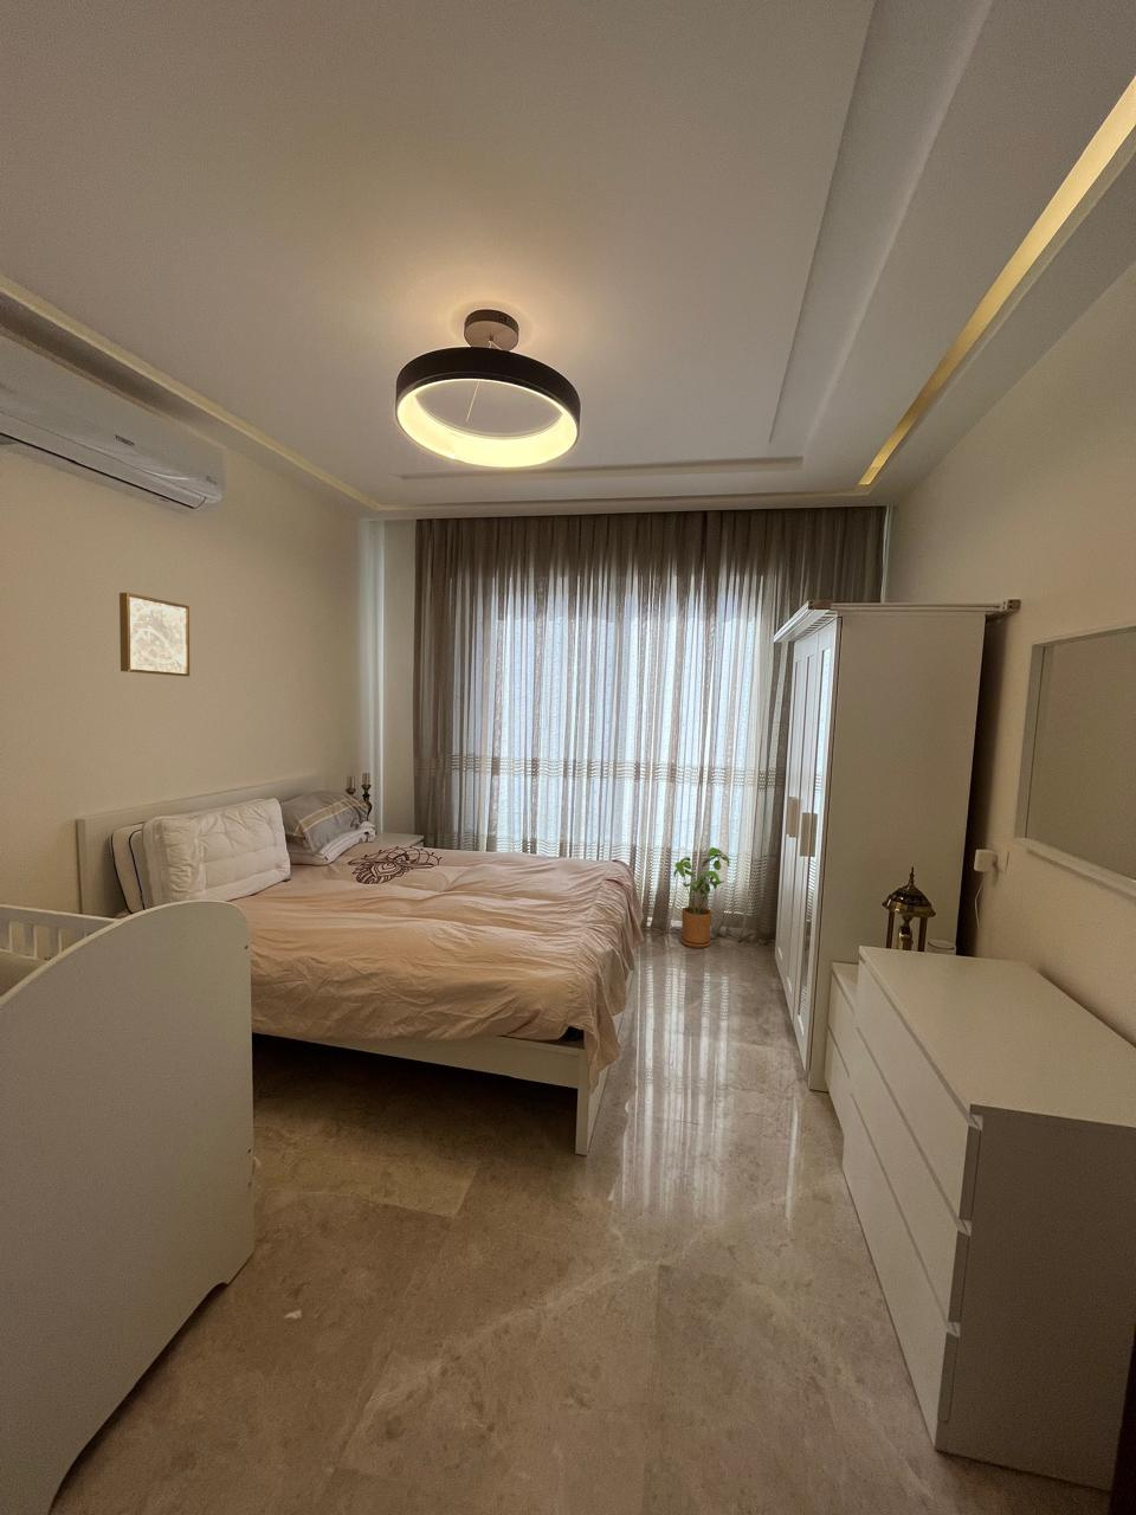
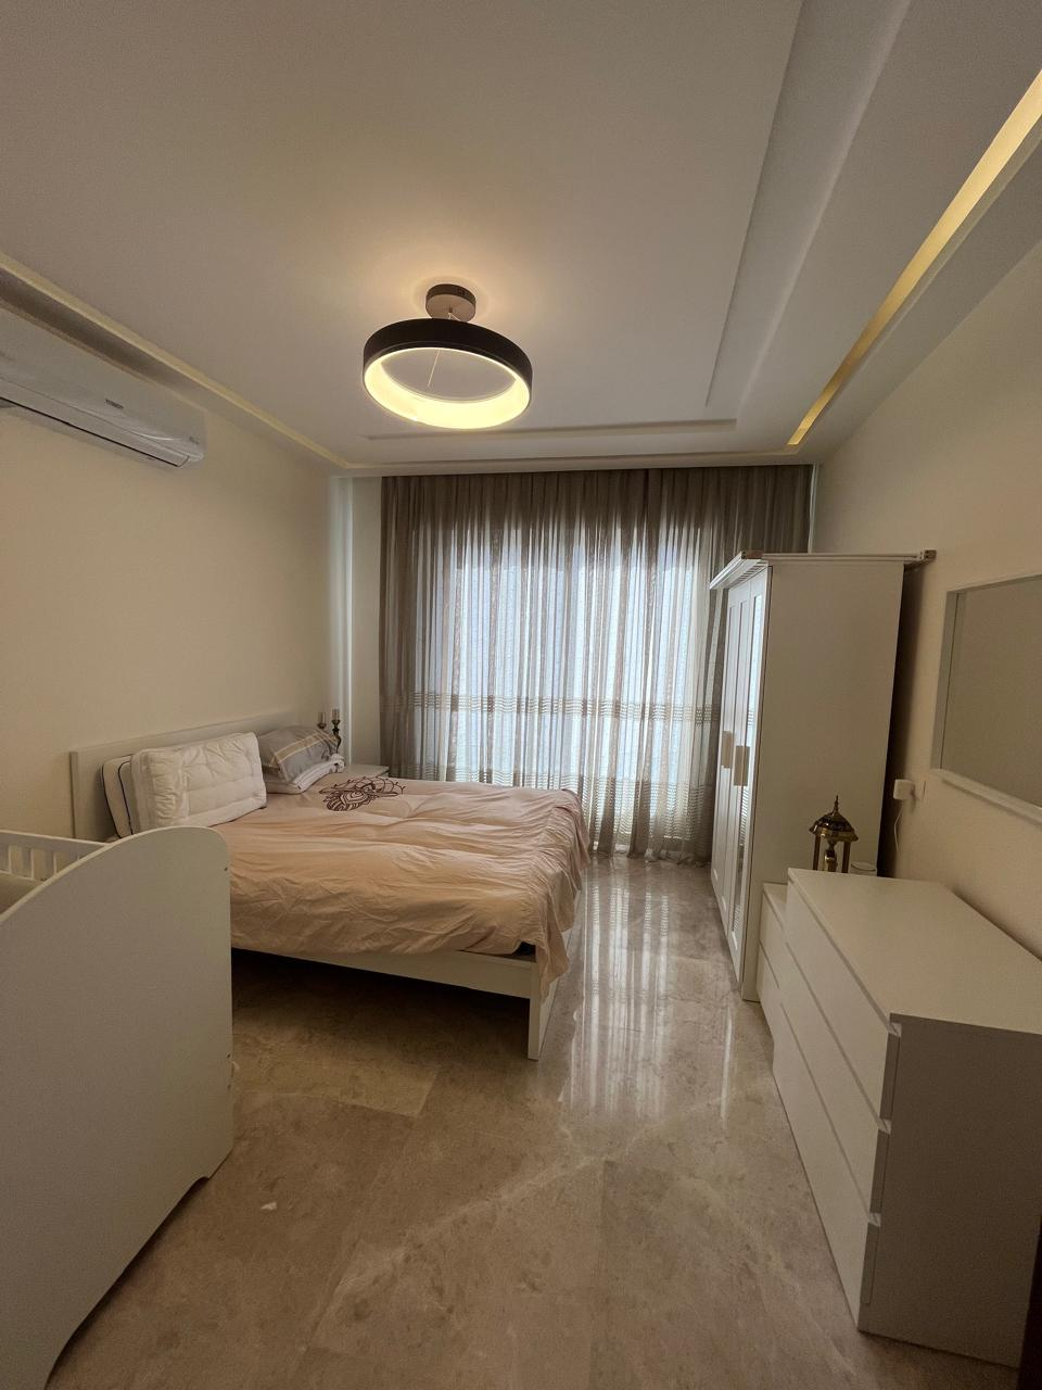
- wall art (156, 637)
- house plant (700, 896)
